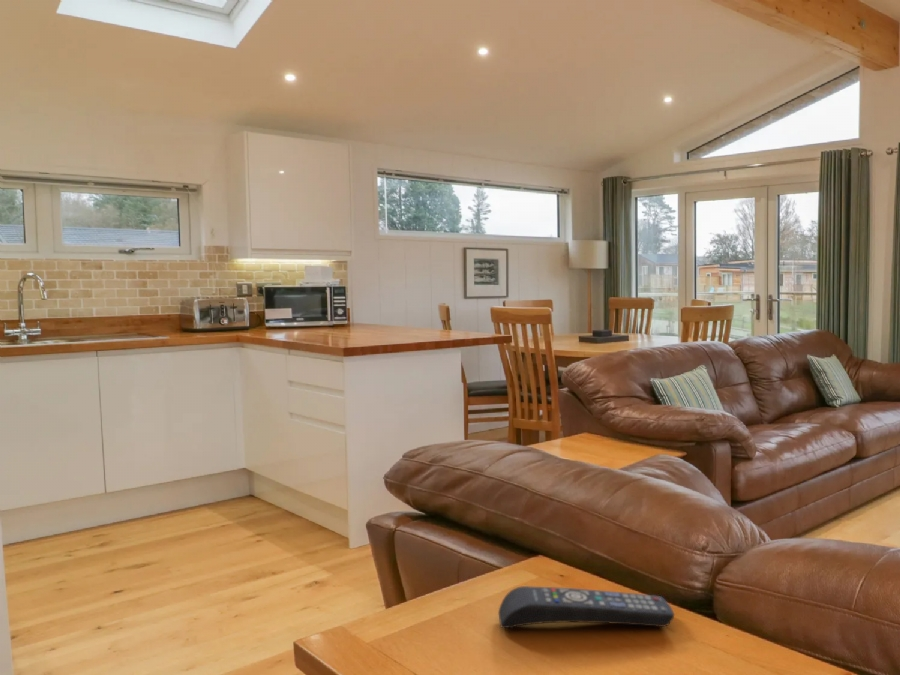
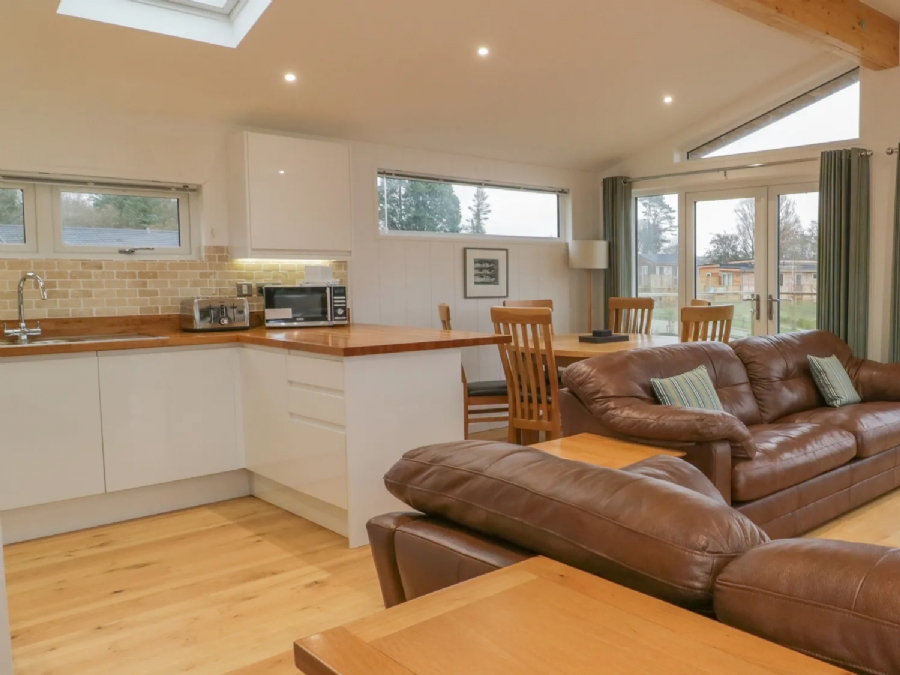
- remote control (584, 607)
